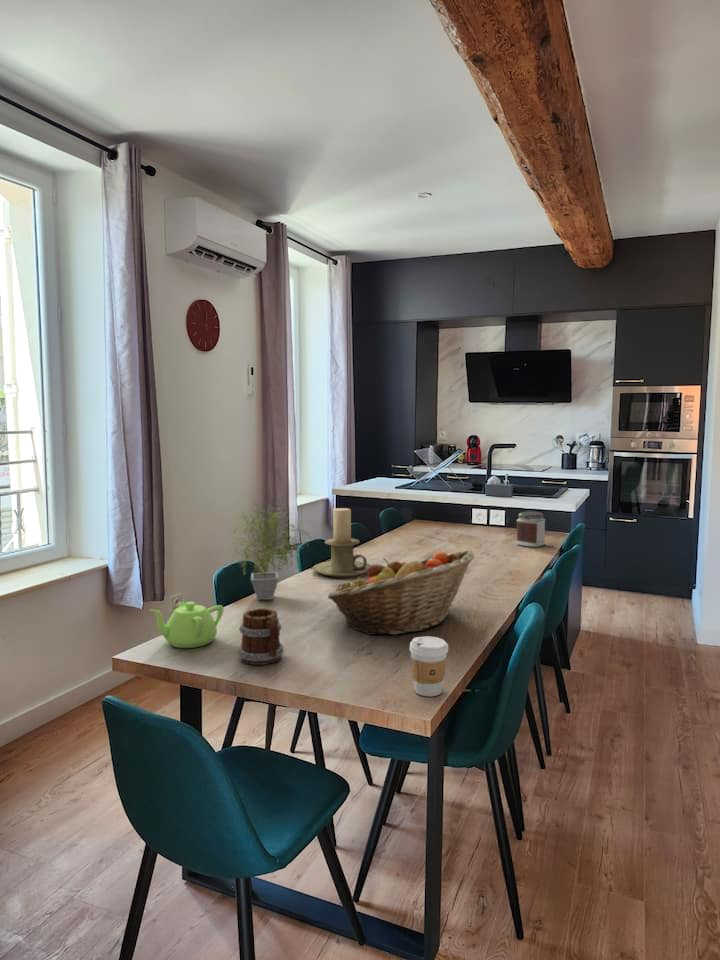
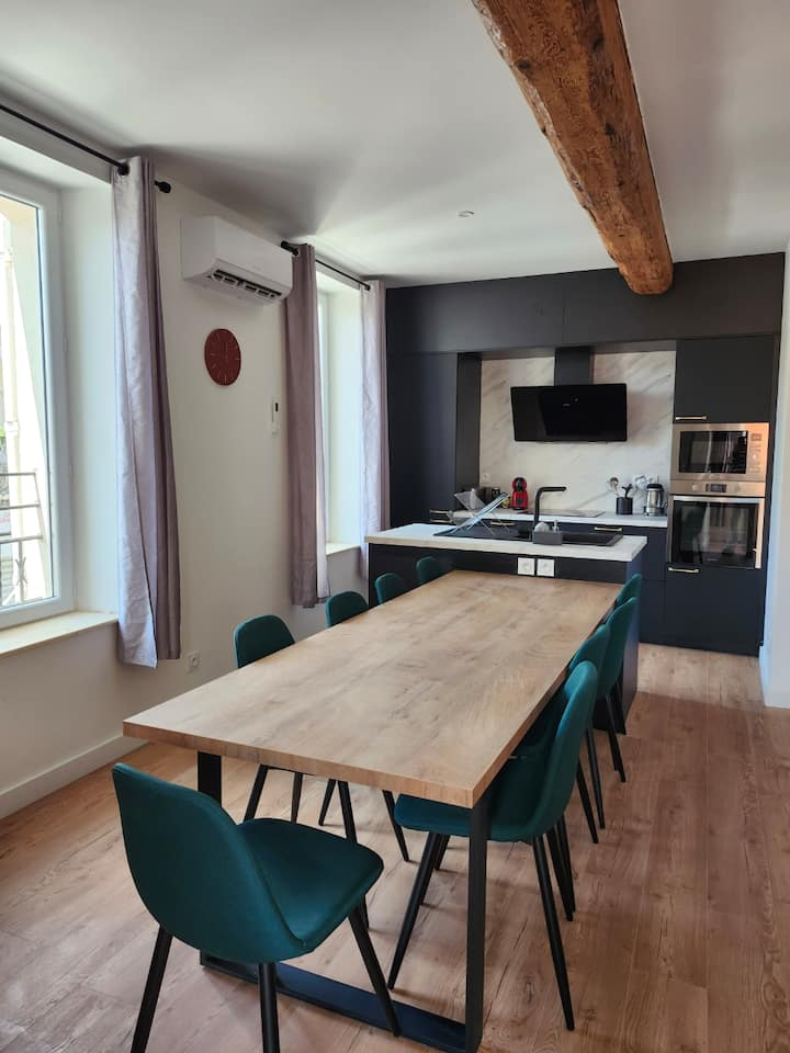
- teapot (187, 621)
- potted plant (270, 547)
- mug (263, 635)
- candle holder (342, 540)
- jar (530, 528)
- coffee cup (428, 665)
- fruit basket (403, 585)
